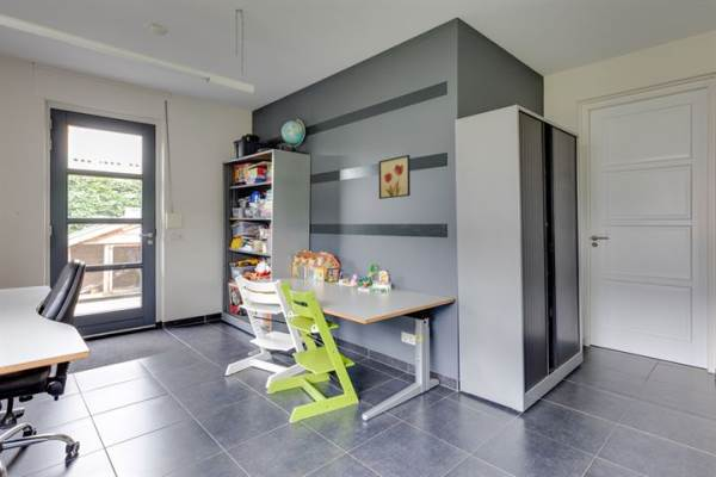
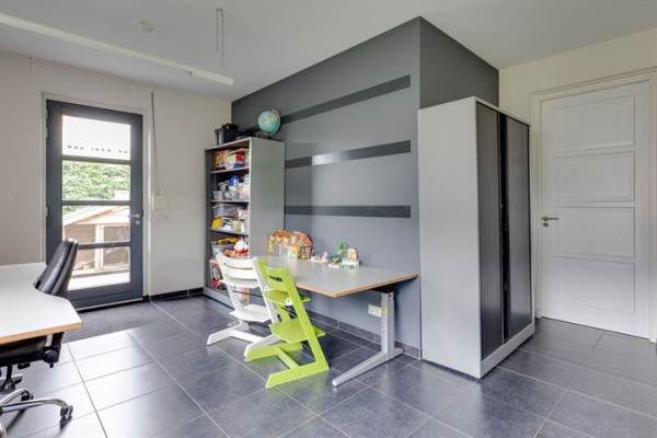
- wall art (394, 178)
